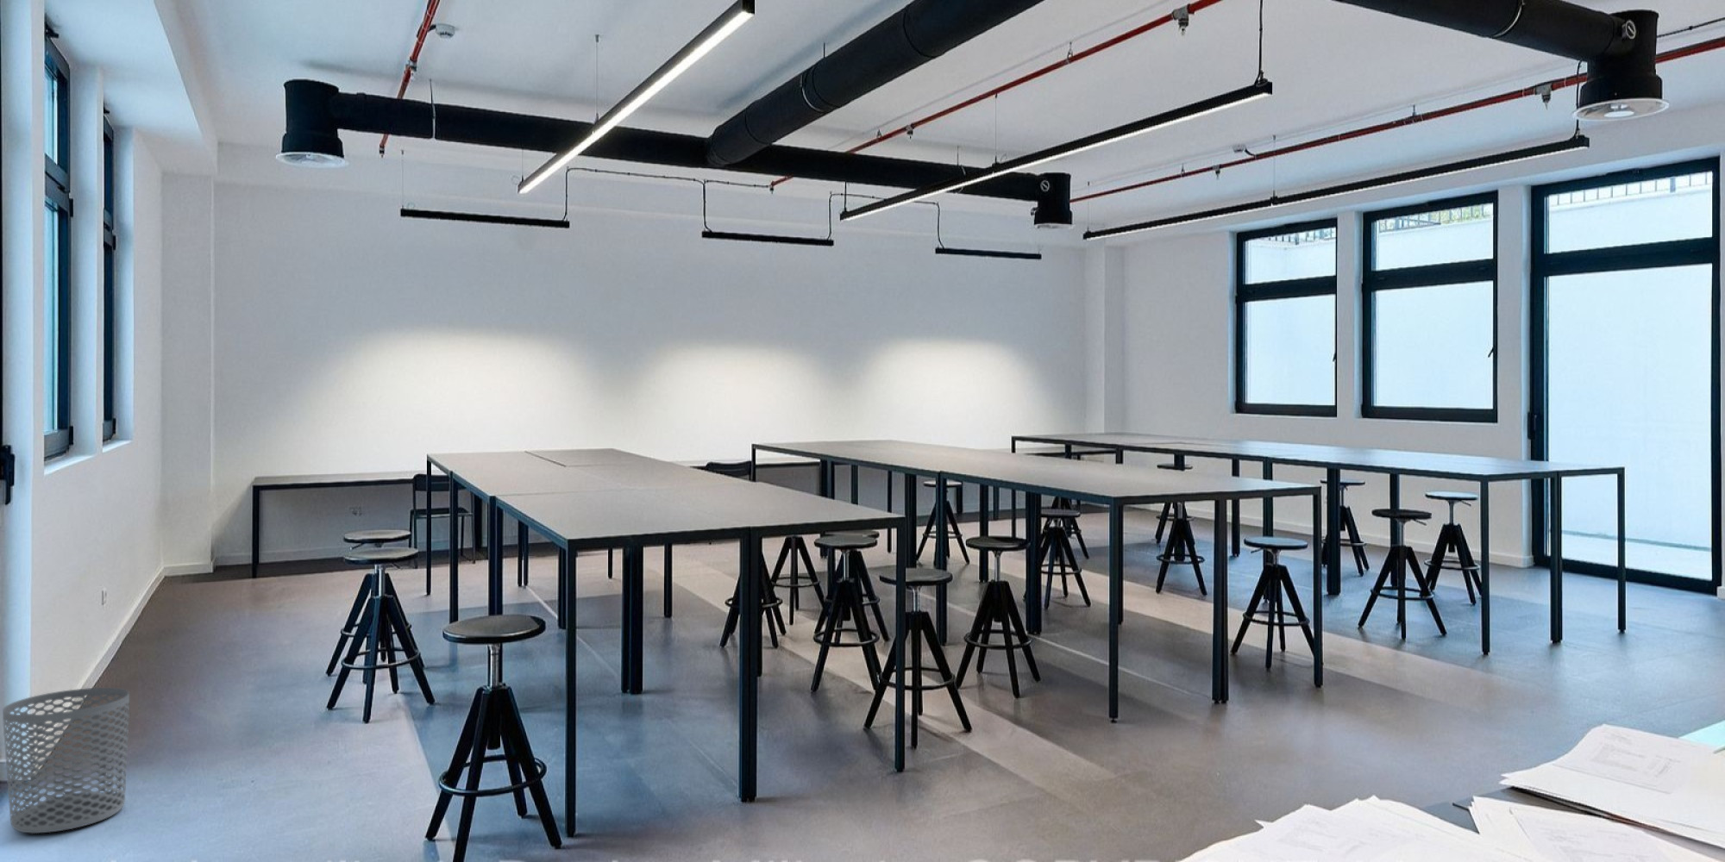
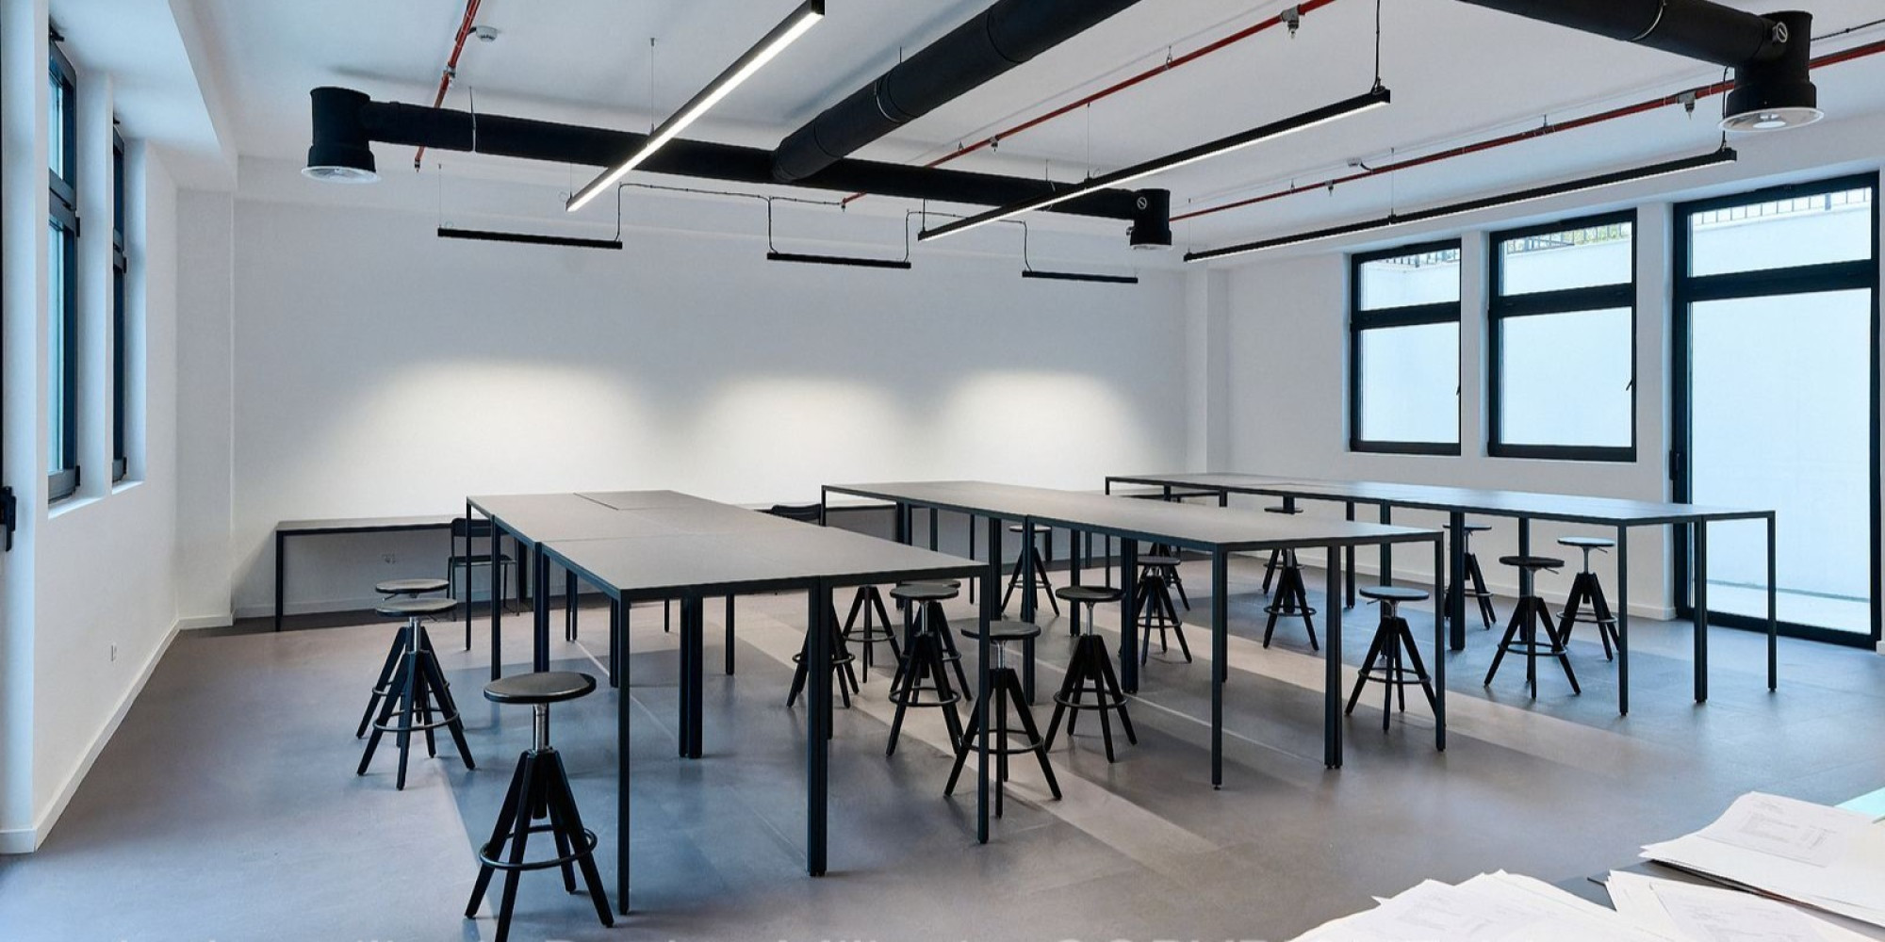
- waste bin (68, 760)
